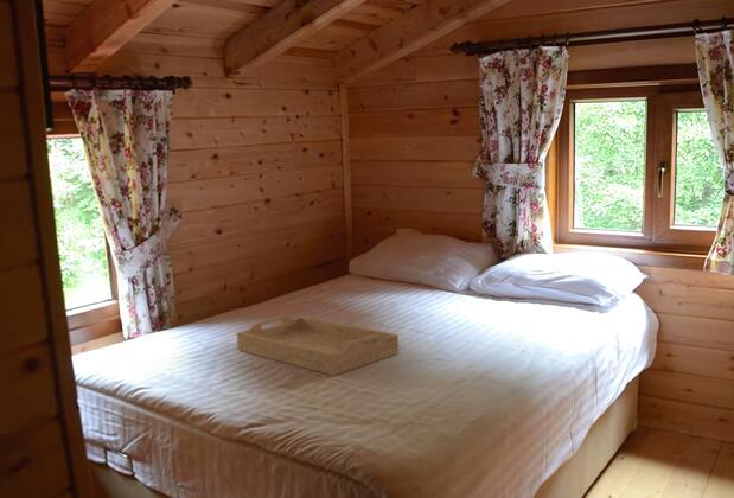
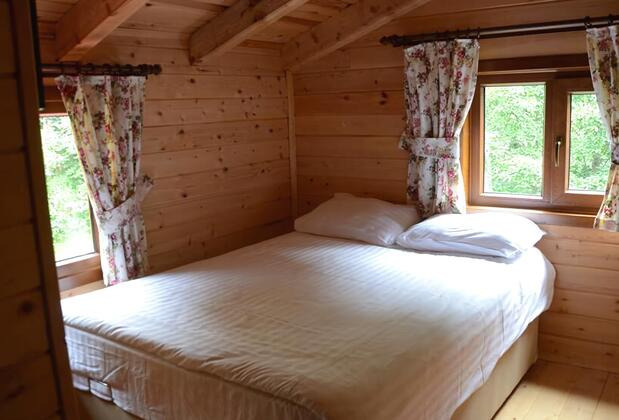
- serving tray (315, 339)
